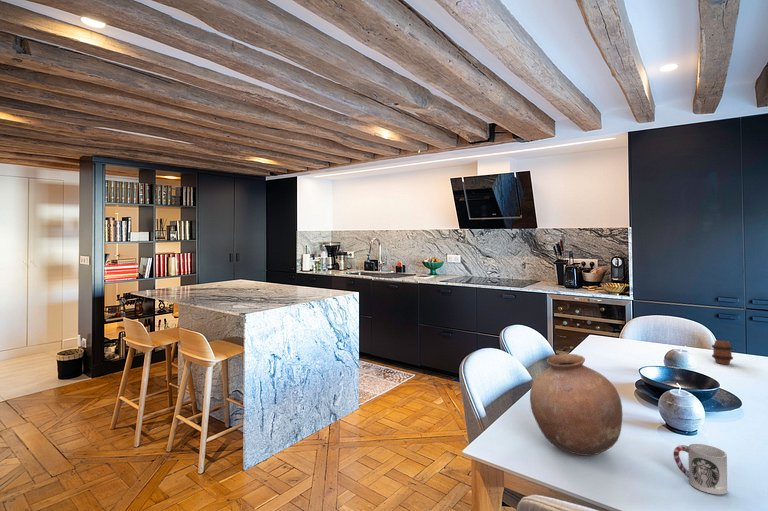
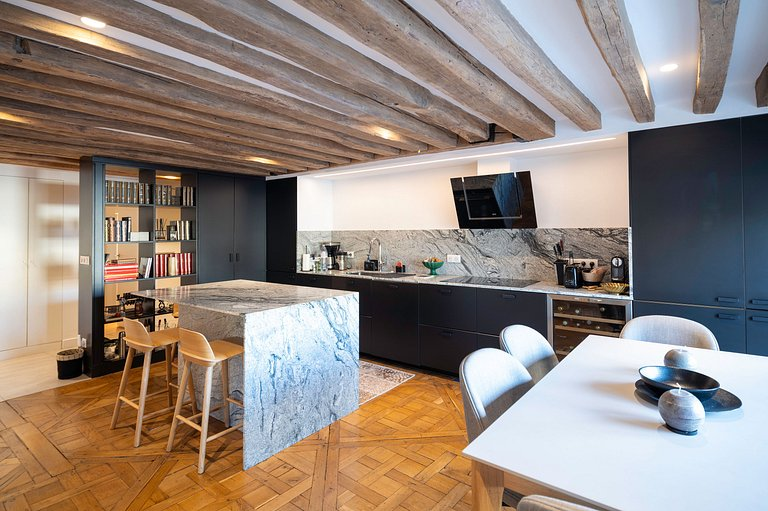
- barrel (722, 352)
- pottery (574, 402)
- cup (699, 465)
